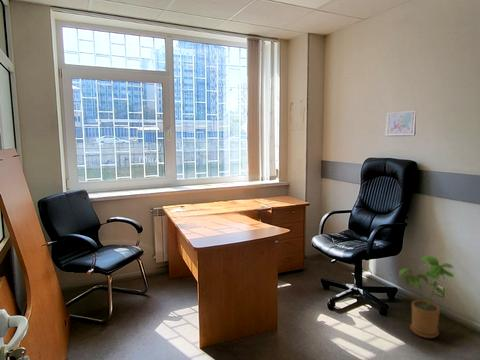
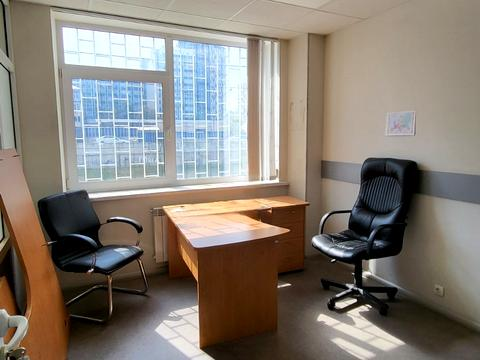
- house plant (422, 294)
